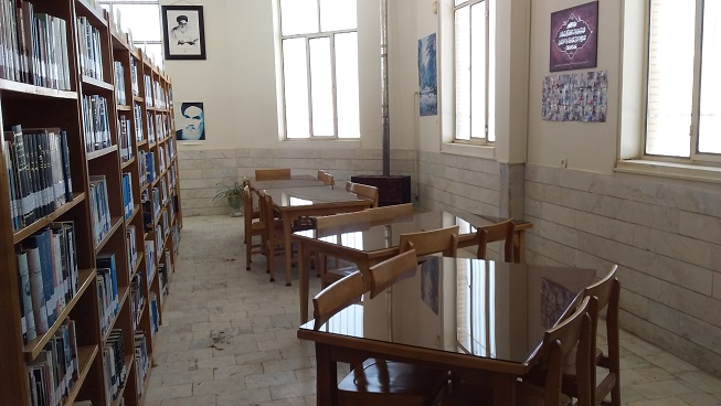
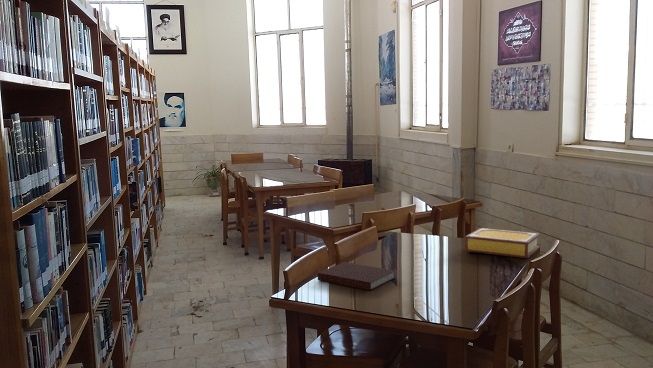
+ book (502, 242)
+ notebook (356, 275)
